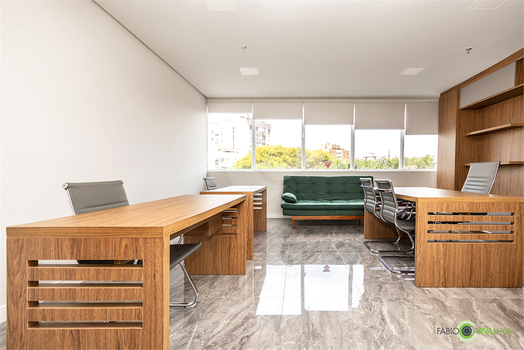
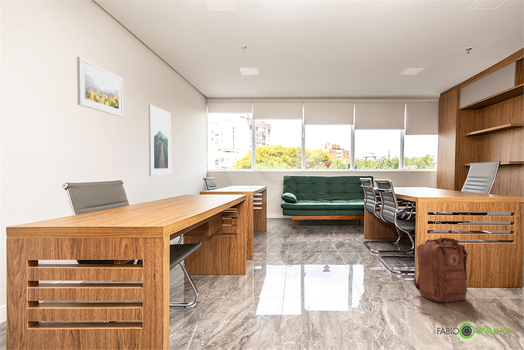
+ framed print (102, 90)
+ backpack (439, 266)
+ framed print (160, 142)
